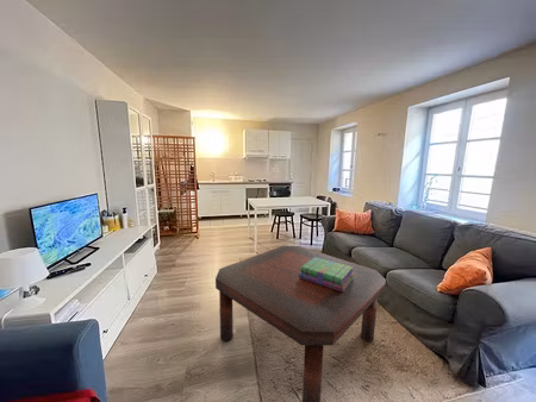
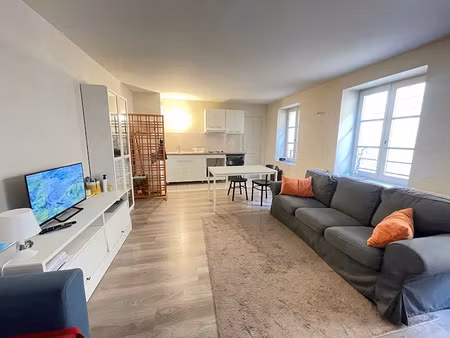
- coffee table (298, 304)
- stack of books (326, 271)
